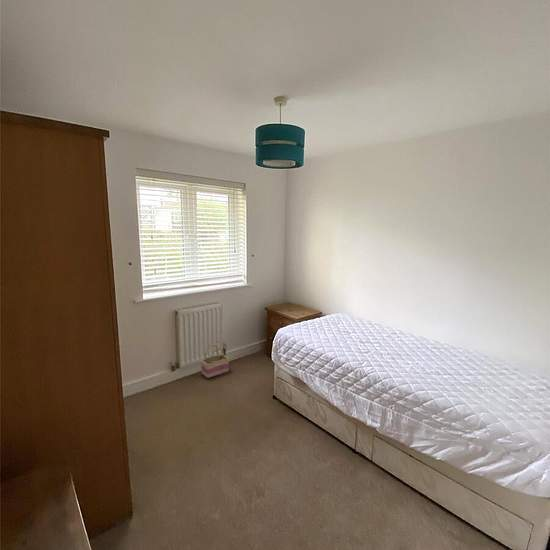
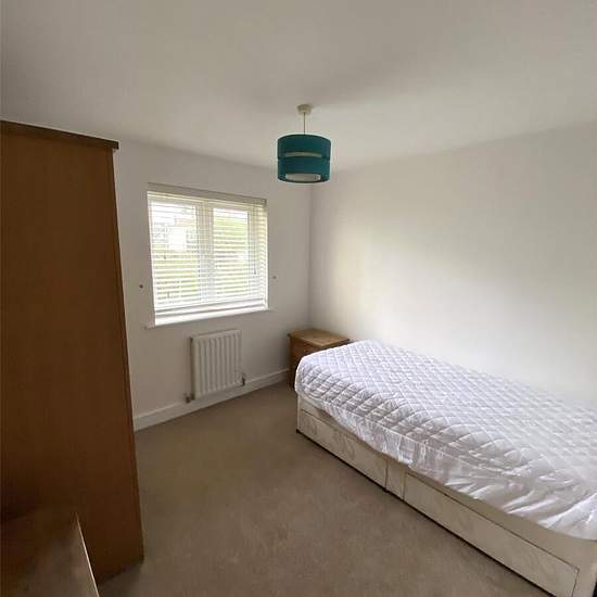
- basket (215, 359)
